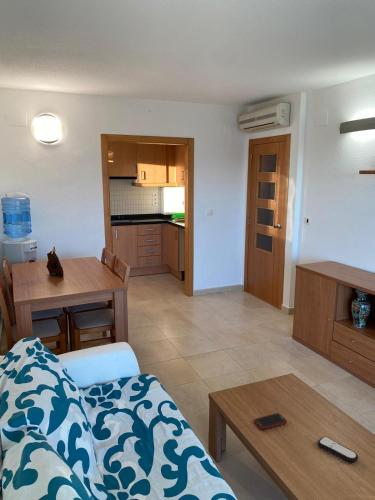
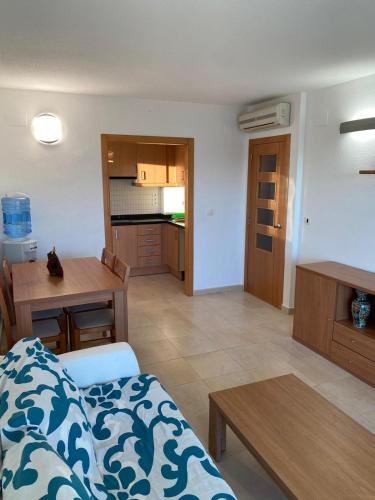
- cell phone (270, 421)
- remote control (337, 449)
